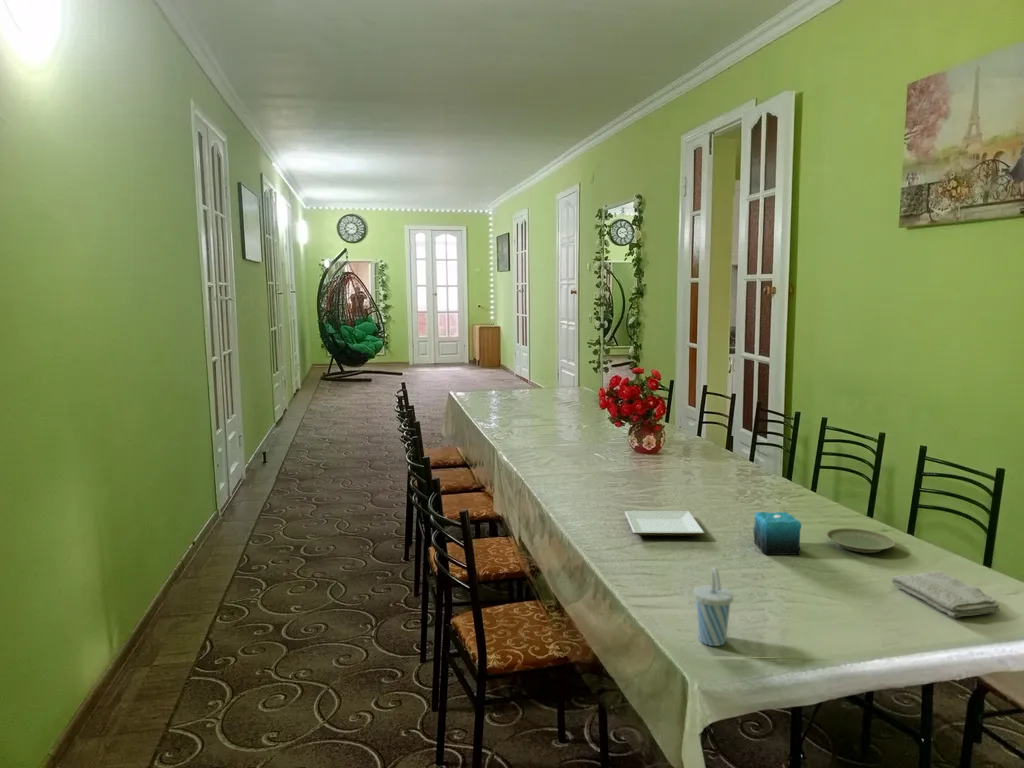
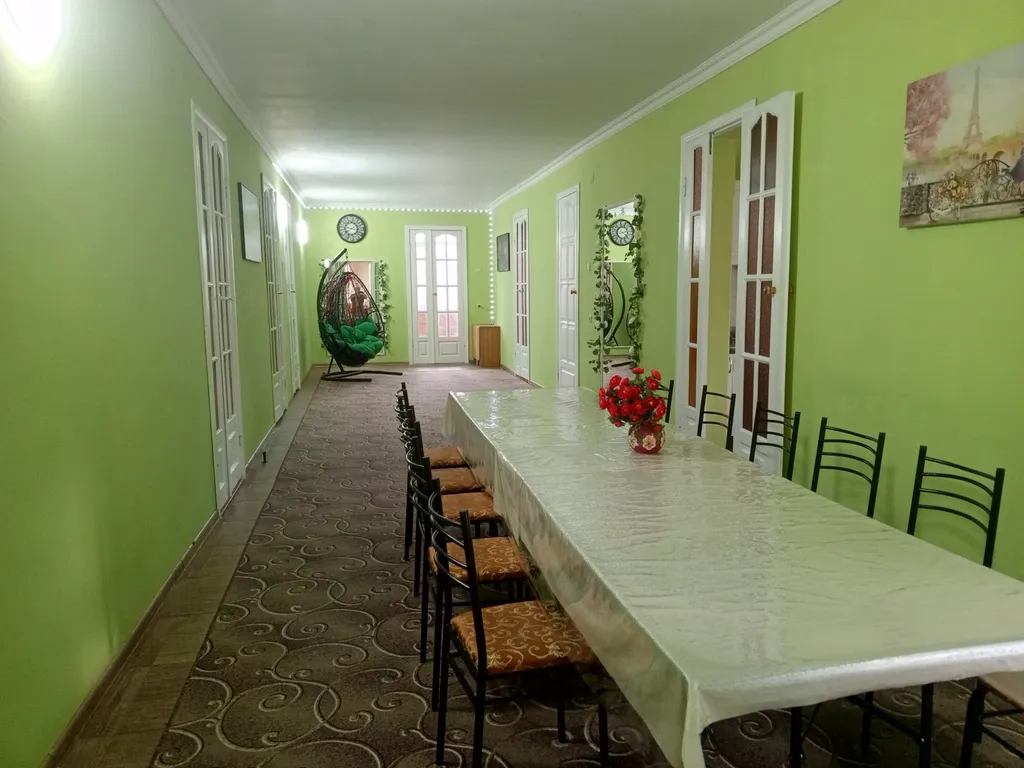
- candle (776, 526)
- plate (662, 524)
- plate (859, 541)
- cup (713, 604)
- washcloth (944, 591)
